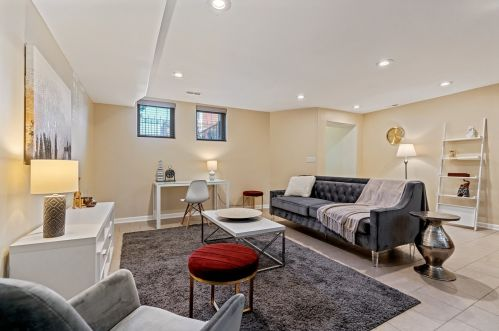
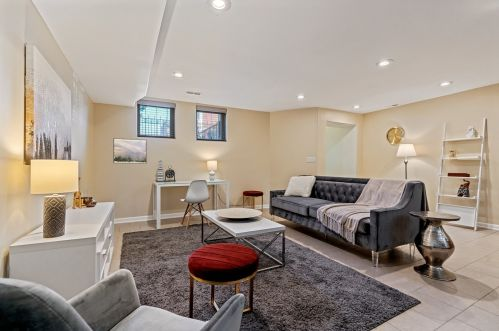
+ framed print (130, 151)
